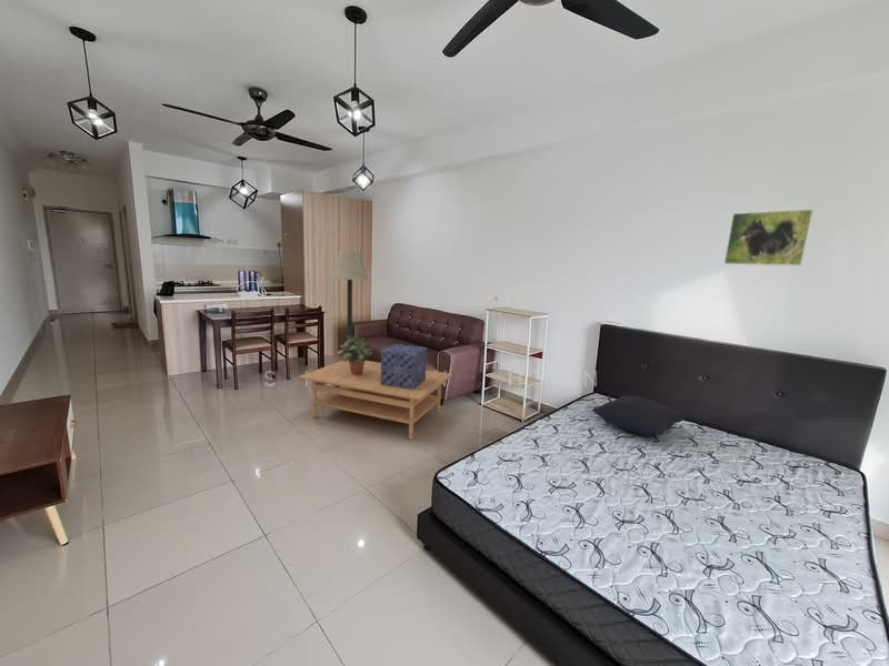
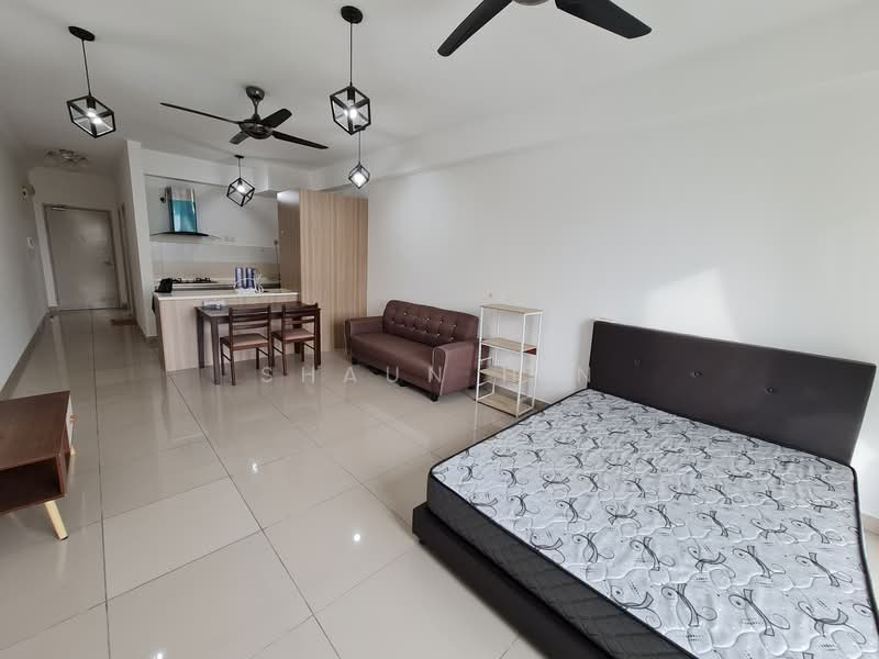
- potted plant (356, 355)
- decorative box (403, 365)
- floor lamp (349, 319)
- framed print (766, 238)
- pillow (638, 414)
- coffee table (378, 394)
